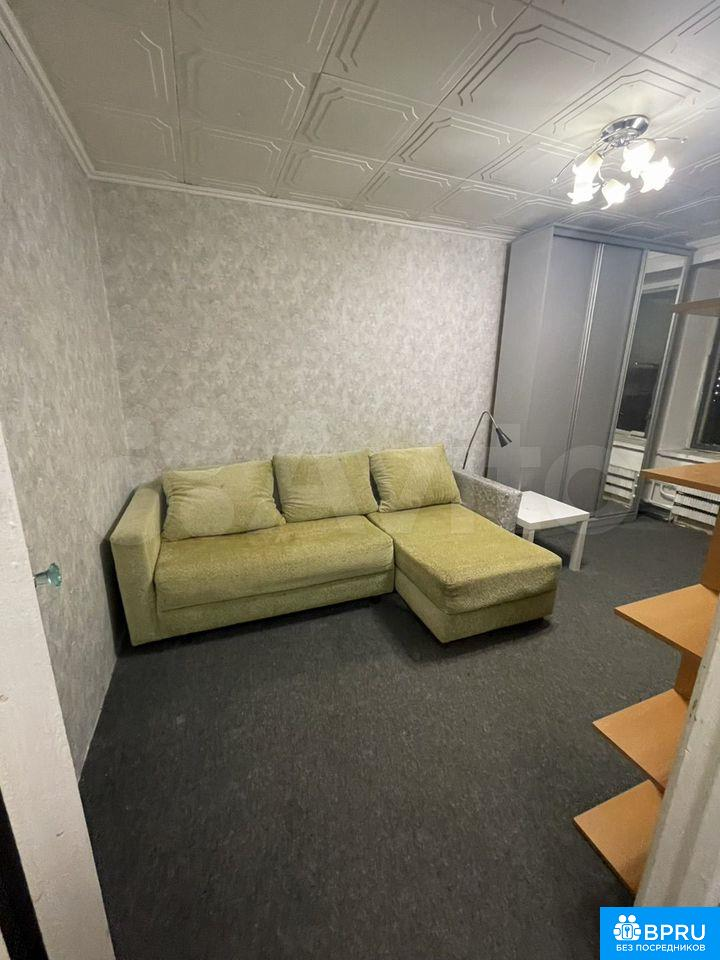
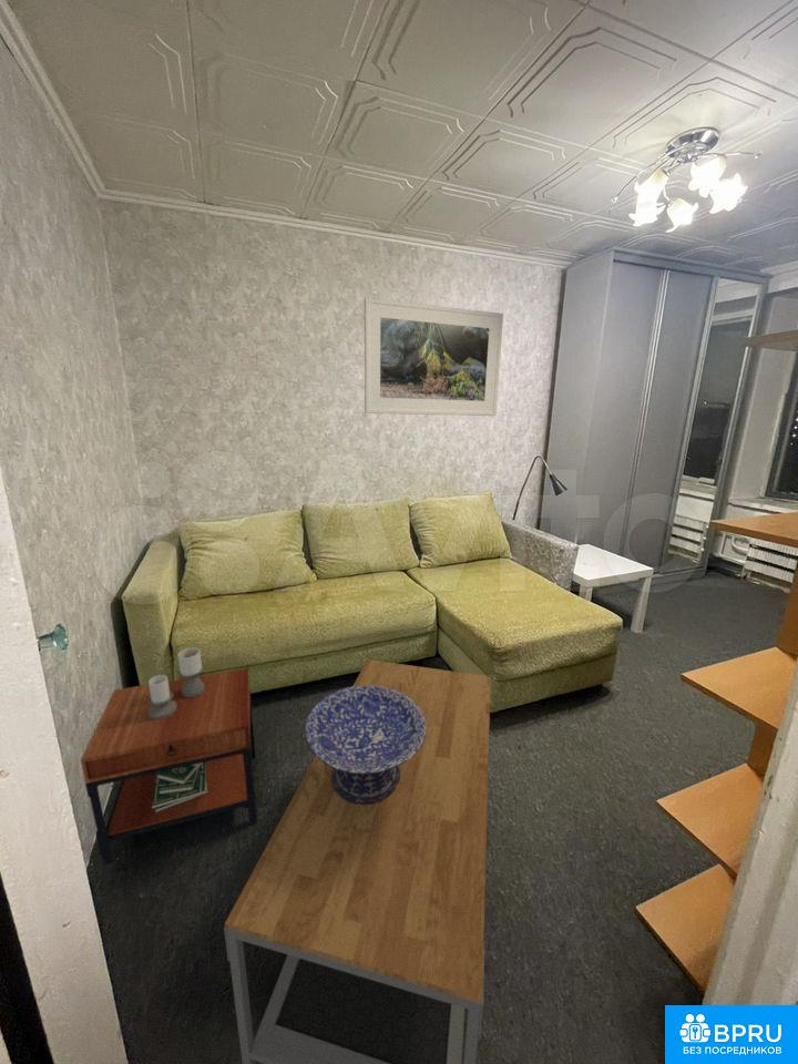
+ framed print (436, 361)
+ coffee table (399, 825)
+ decorative bowl (366, 748)
+ side table (181, 736)
